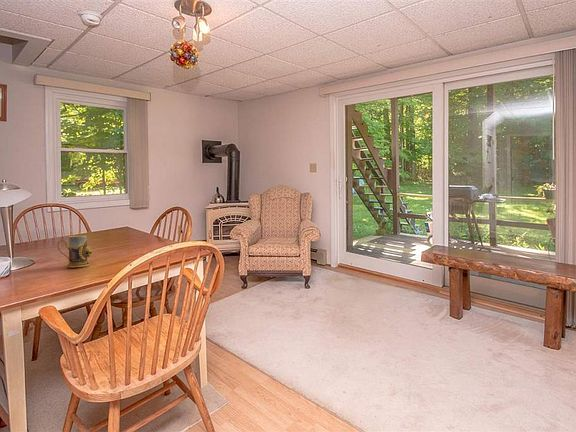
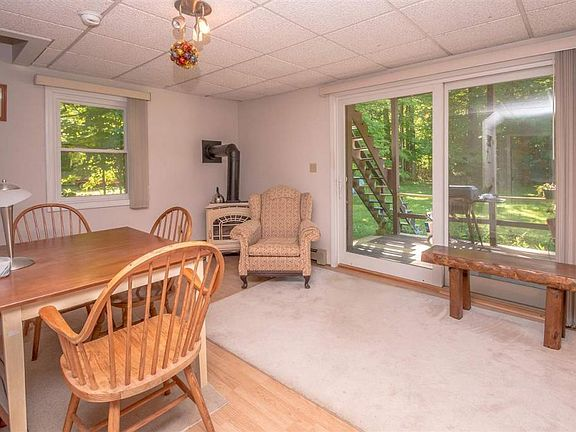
- mug (75, 251)
